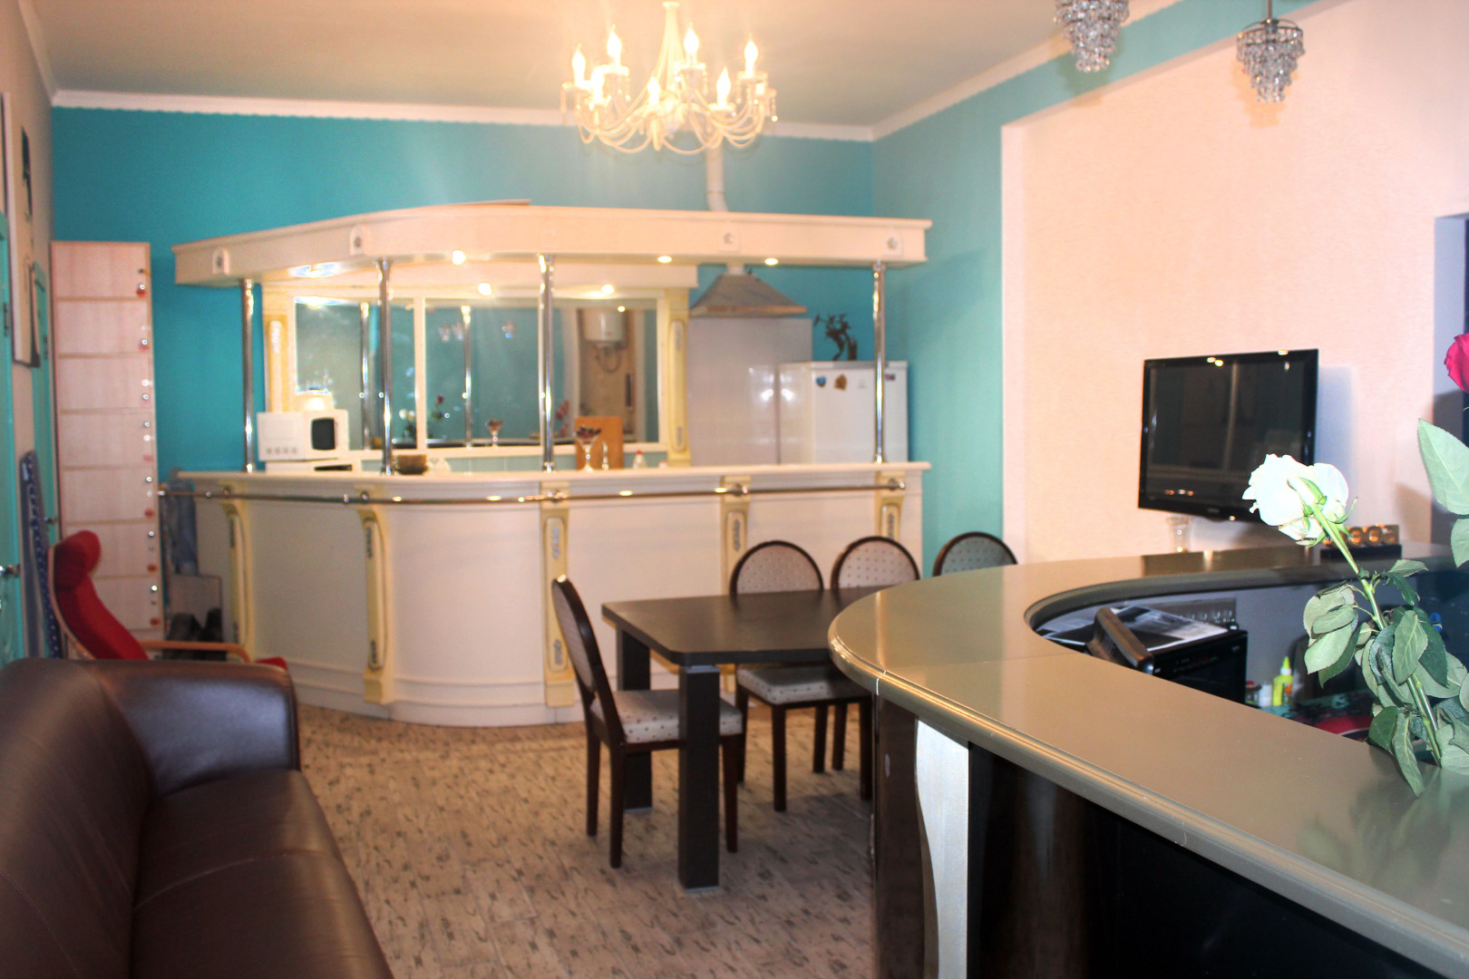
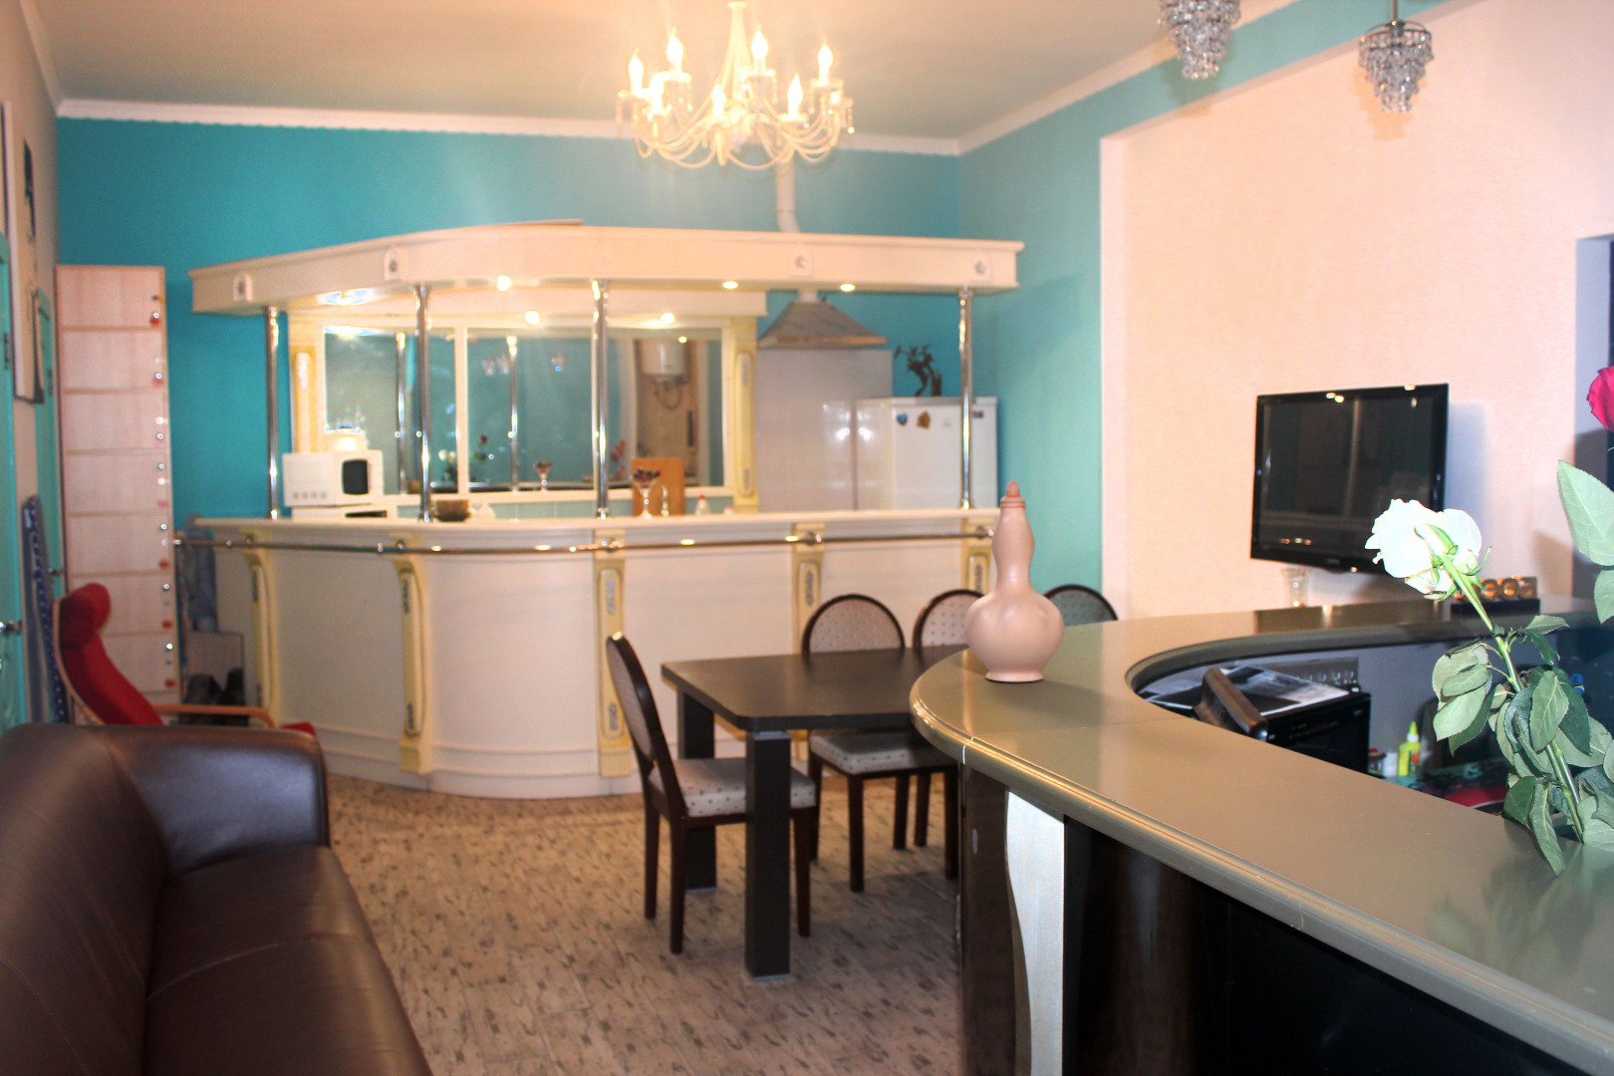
+ vase (1012, 579)
